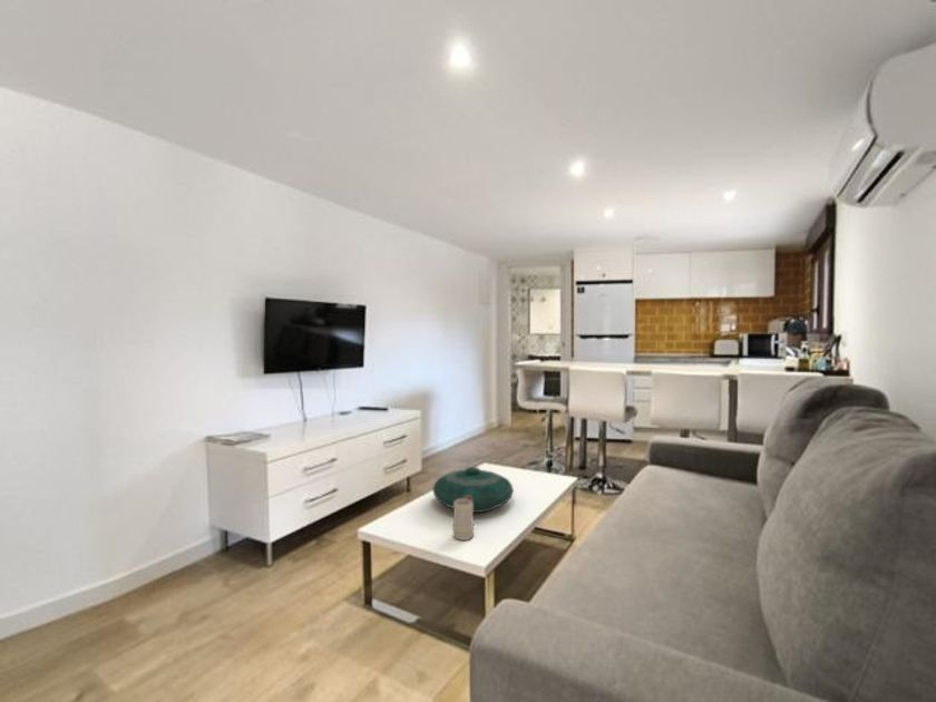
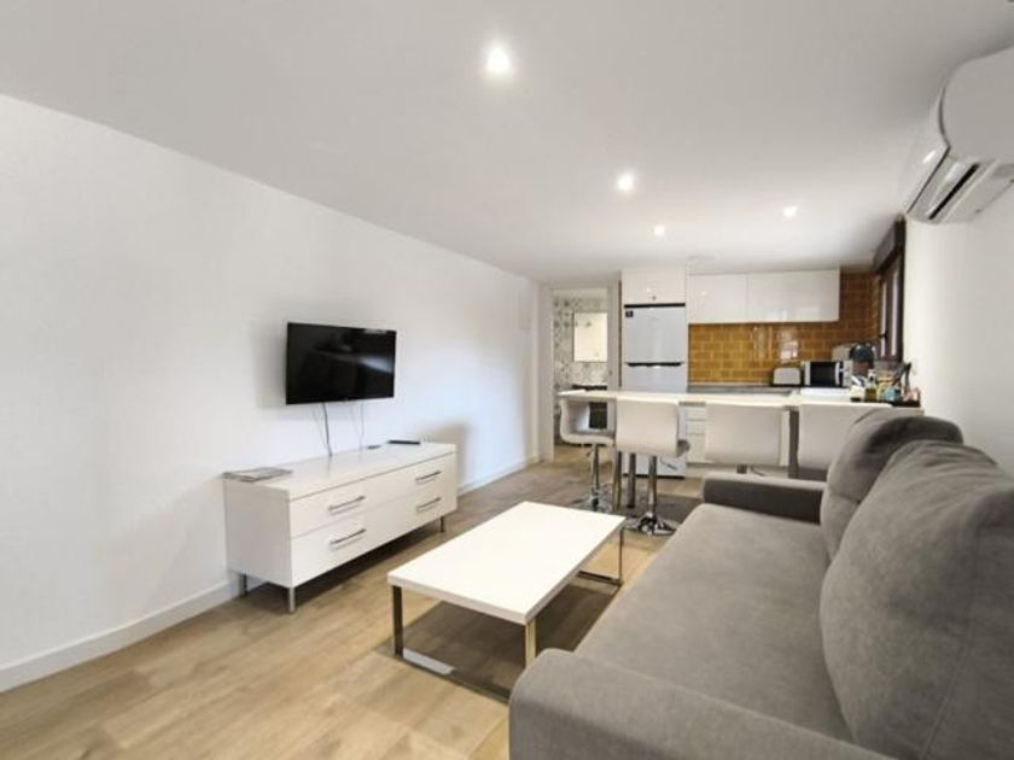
- mug (465, 516)
- decorative bowl (472, 486)
